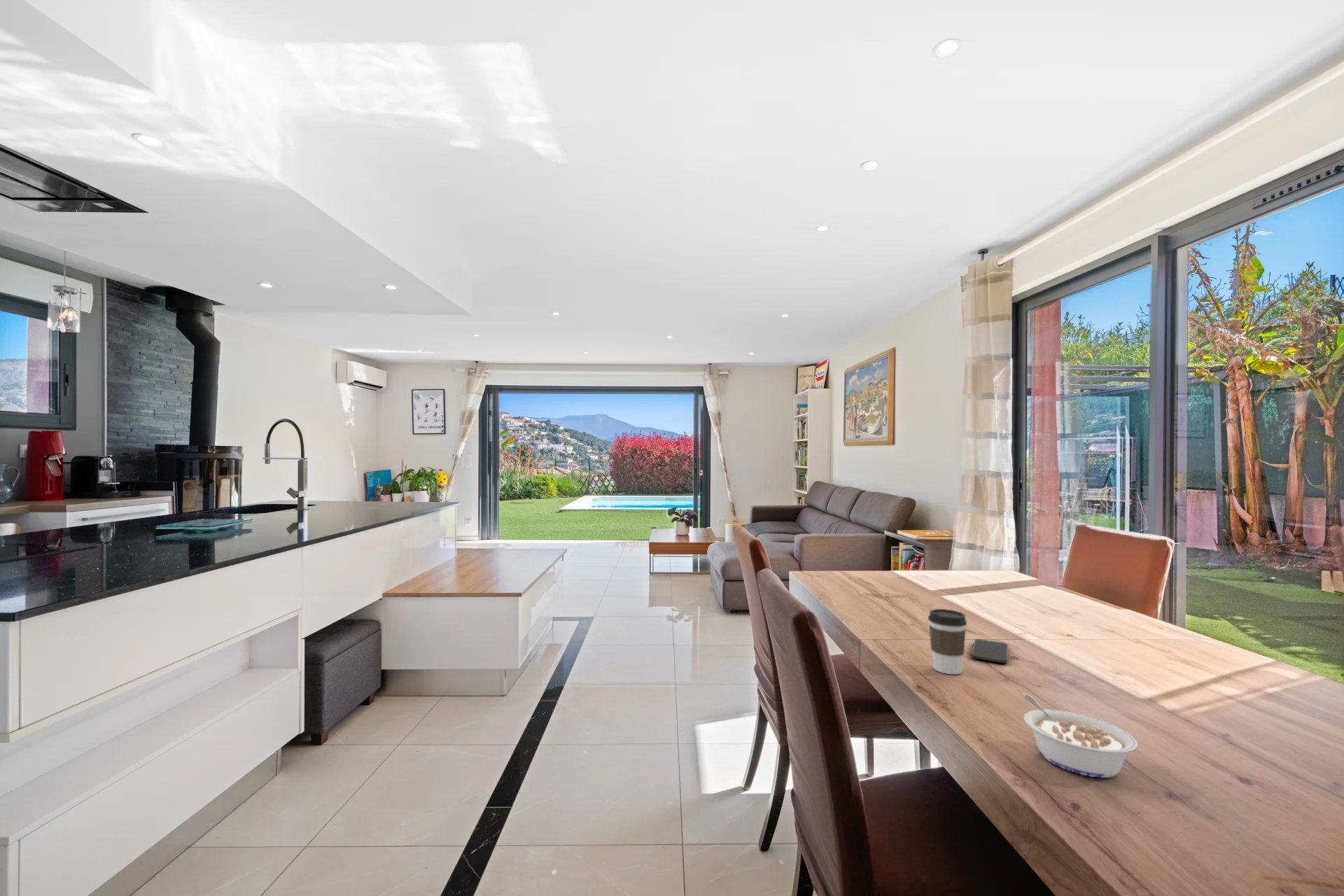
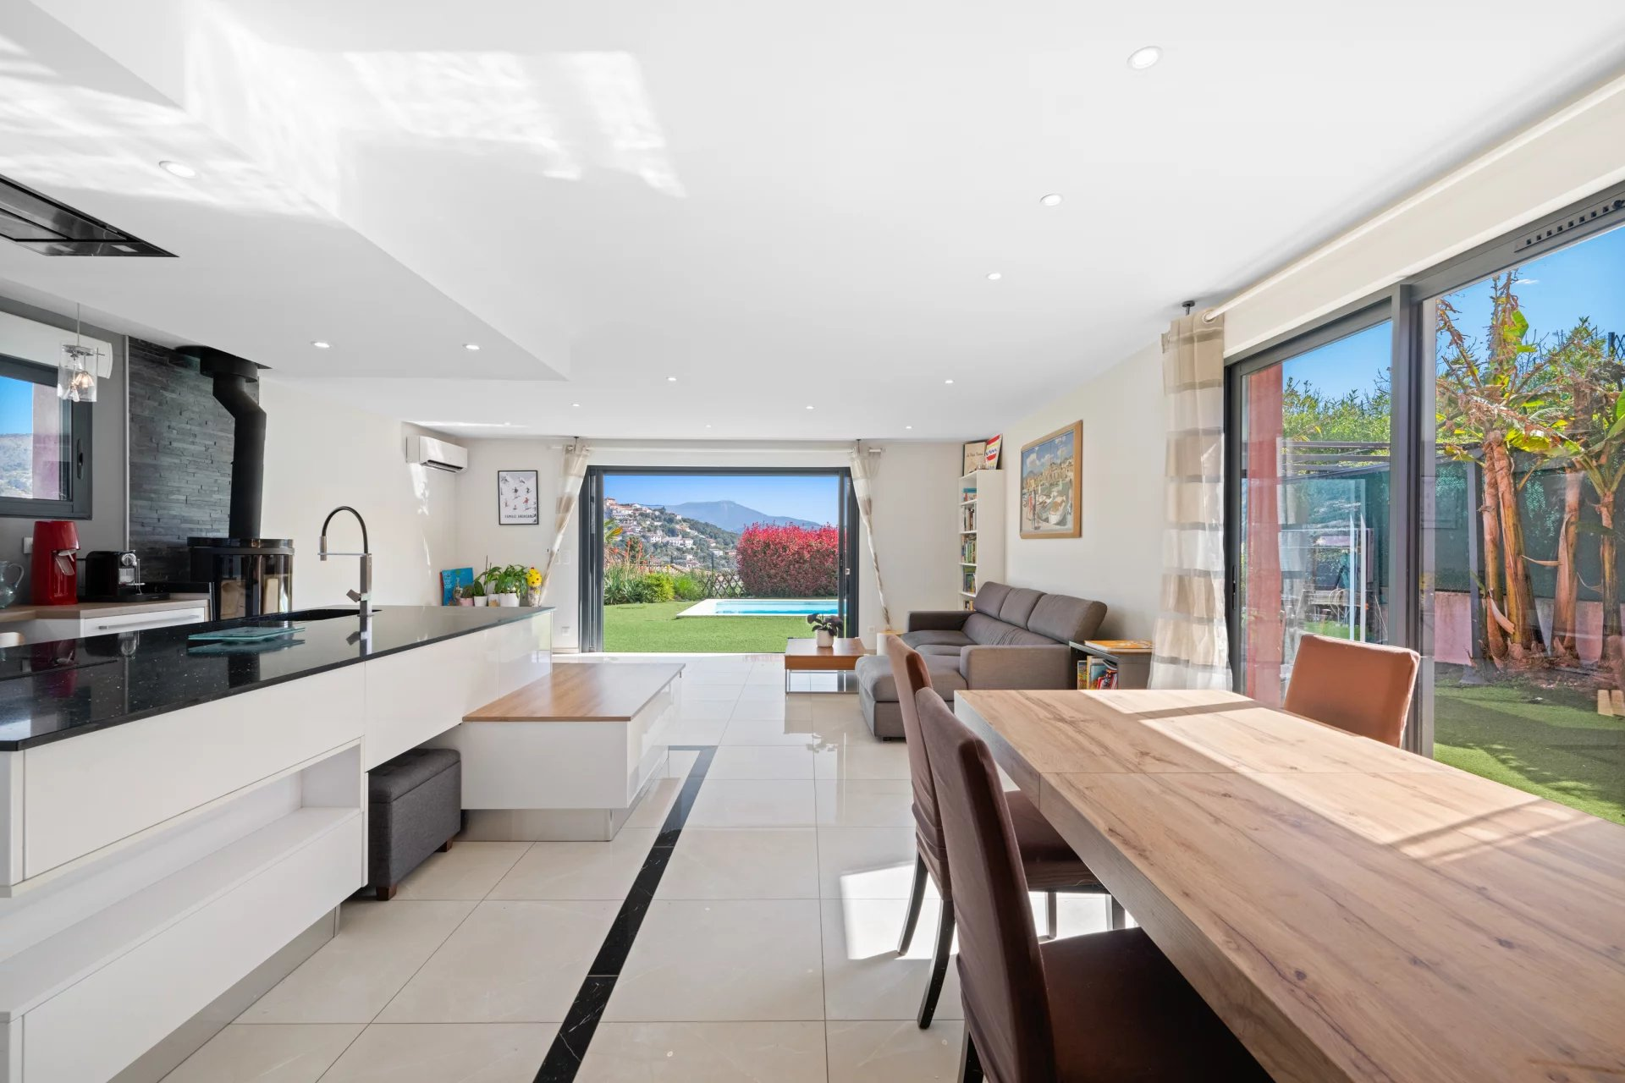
- smartphone (990, 650)
- coffee cup (947, 641)
- legume (1073, 740)
